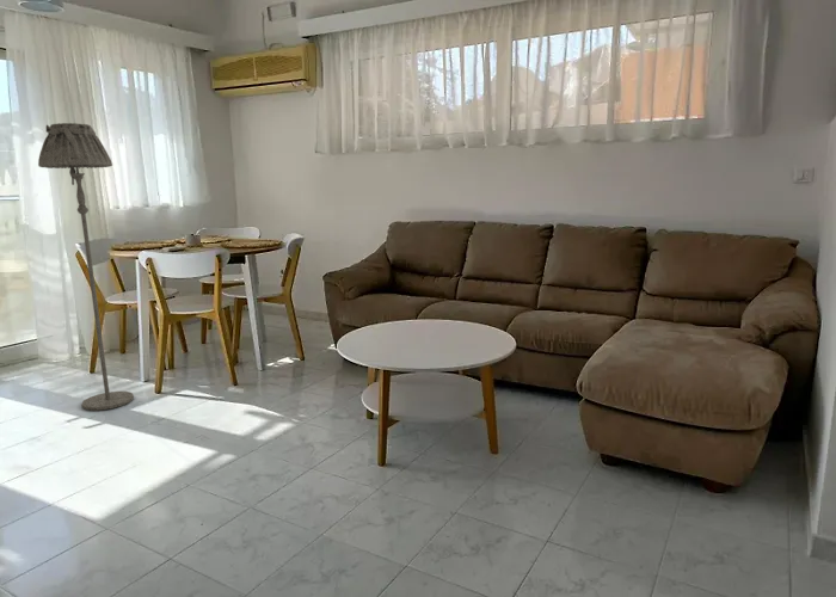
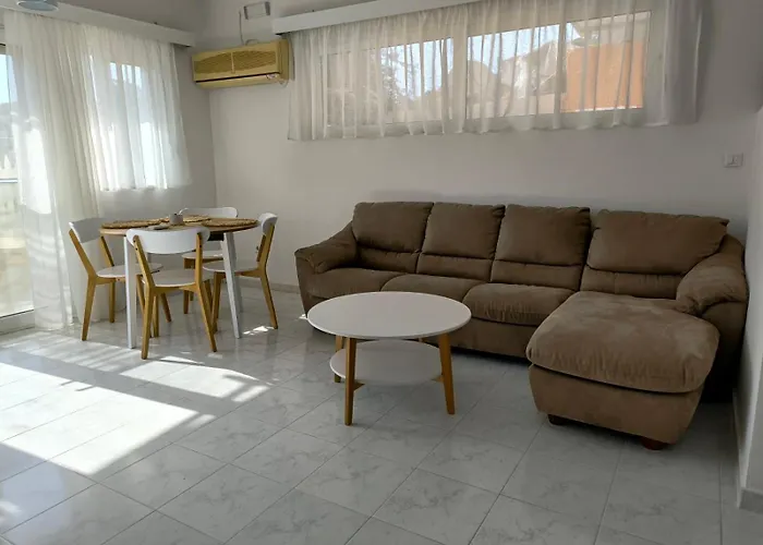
- floor lamp (90, 269)
